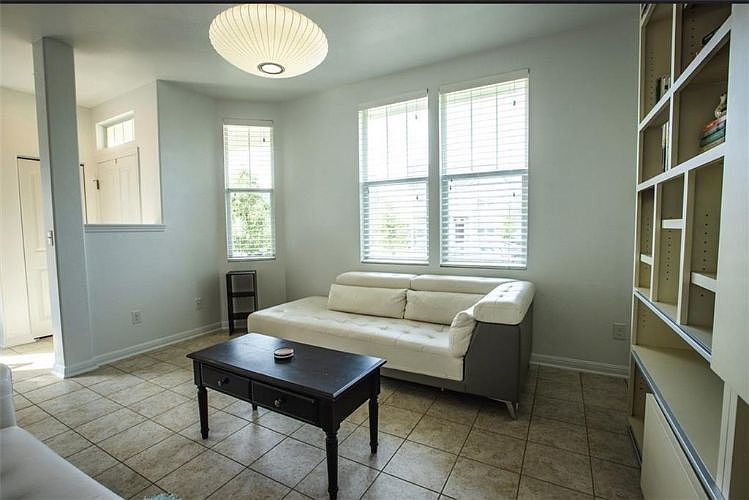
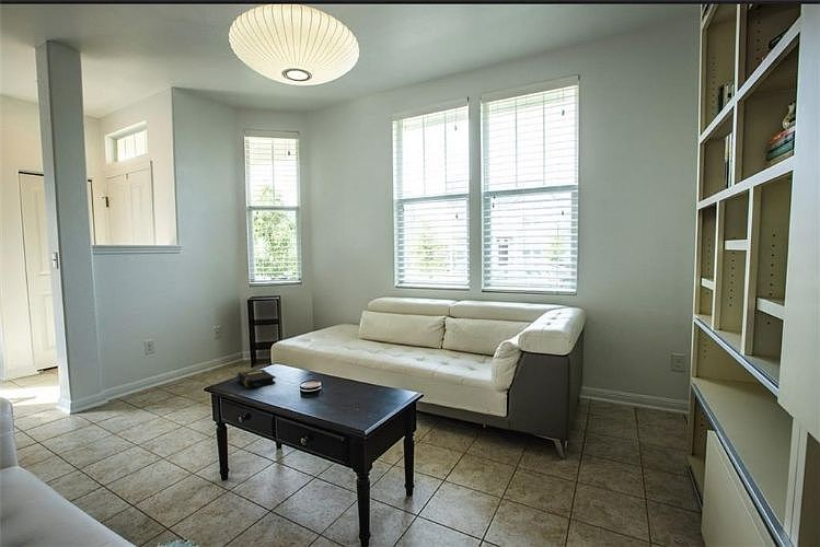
+ book (256, 379)
